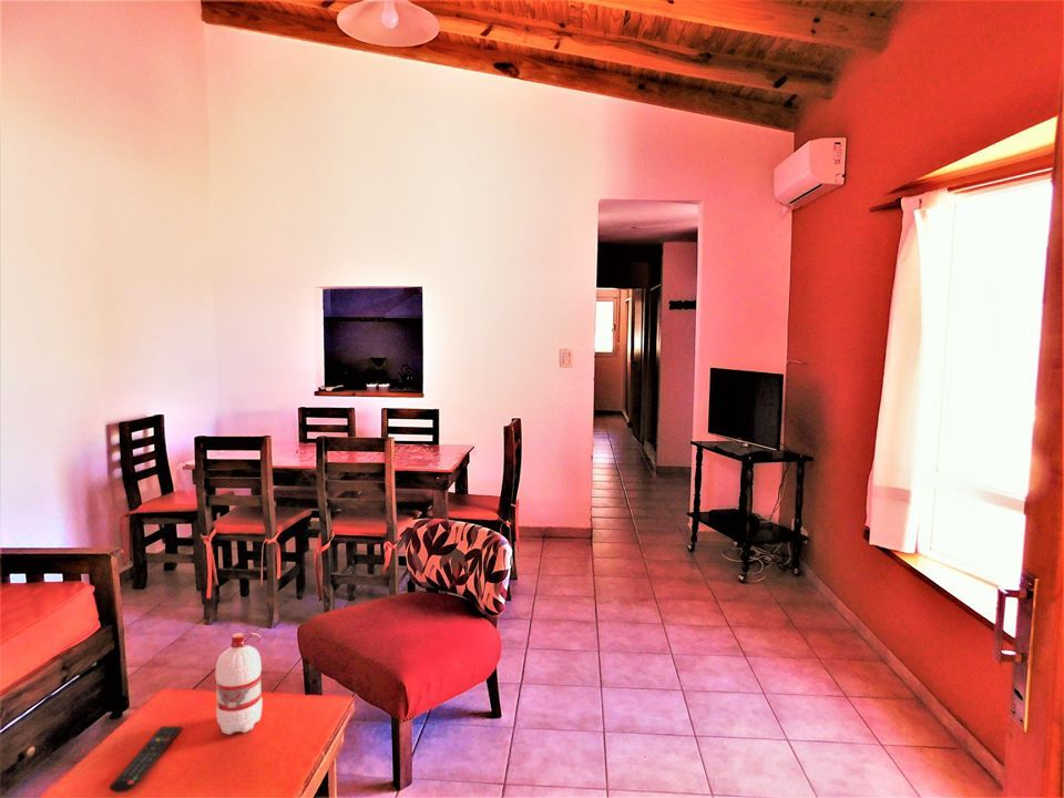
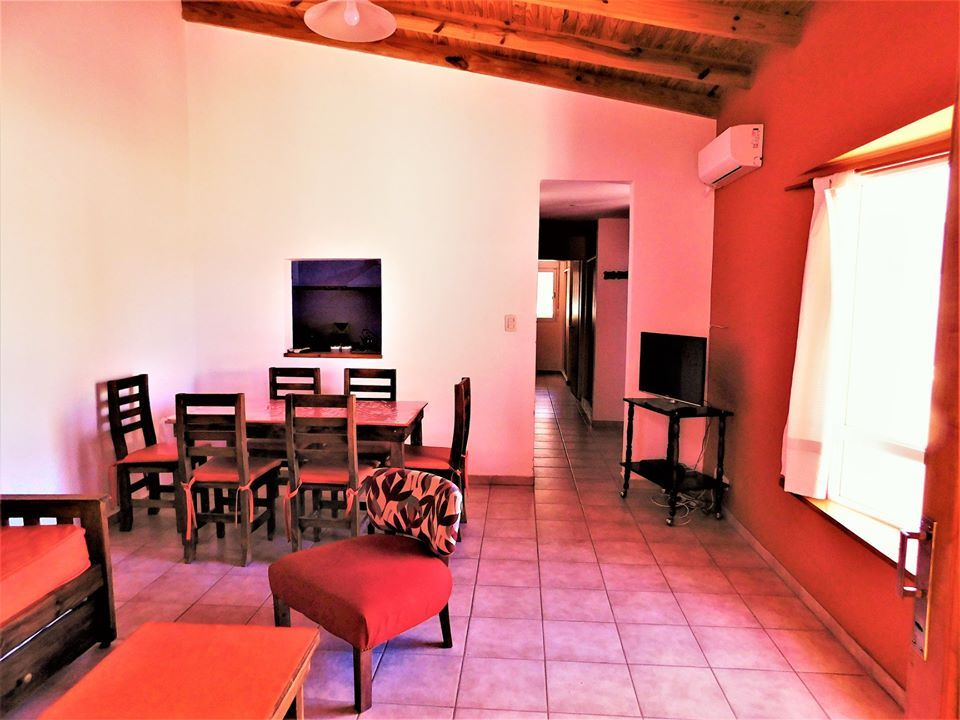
- remote control (147, 757)
- water bottle (238, 681)
